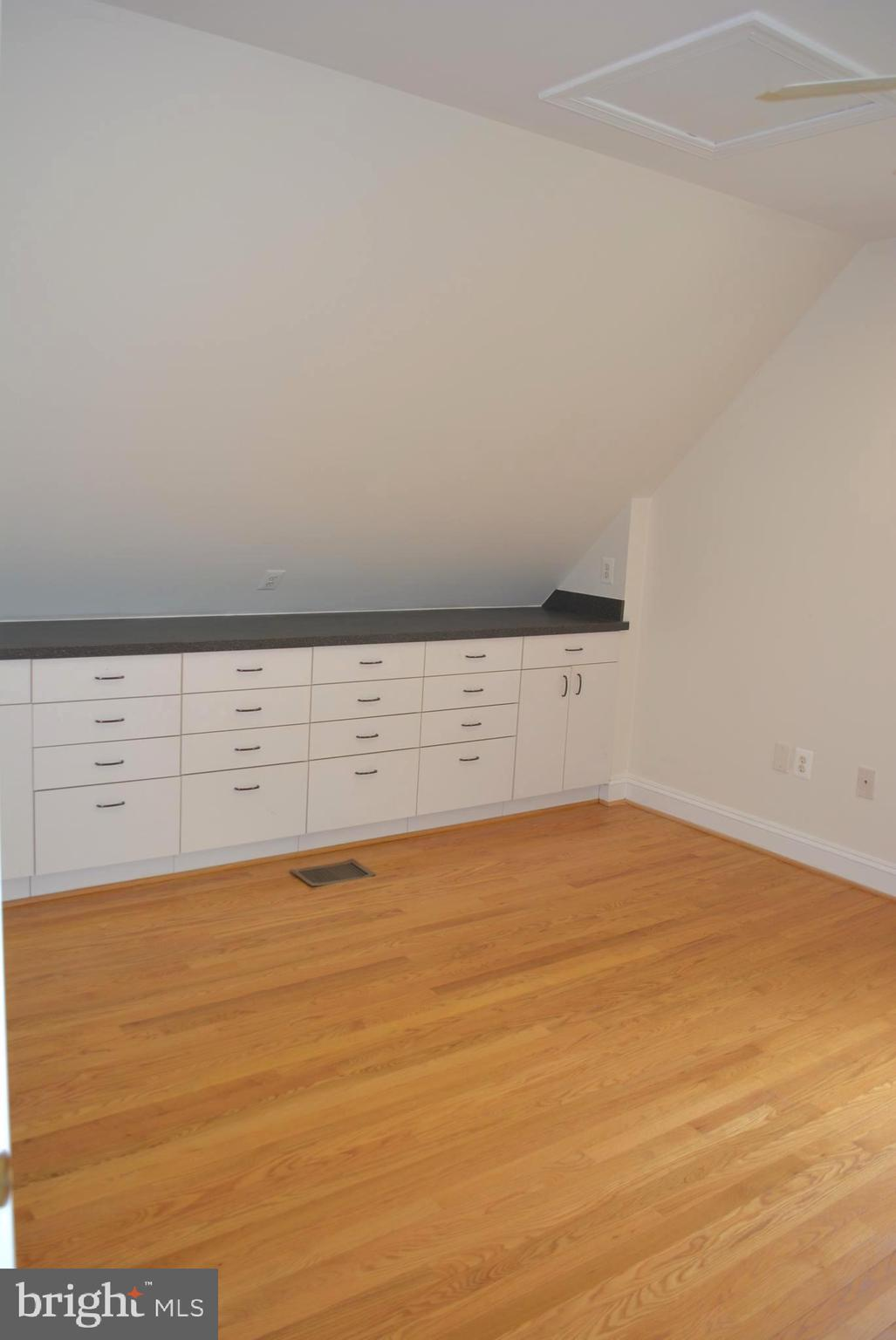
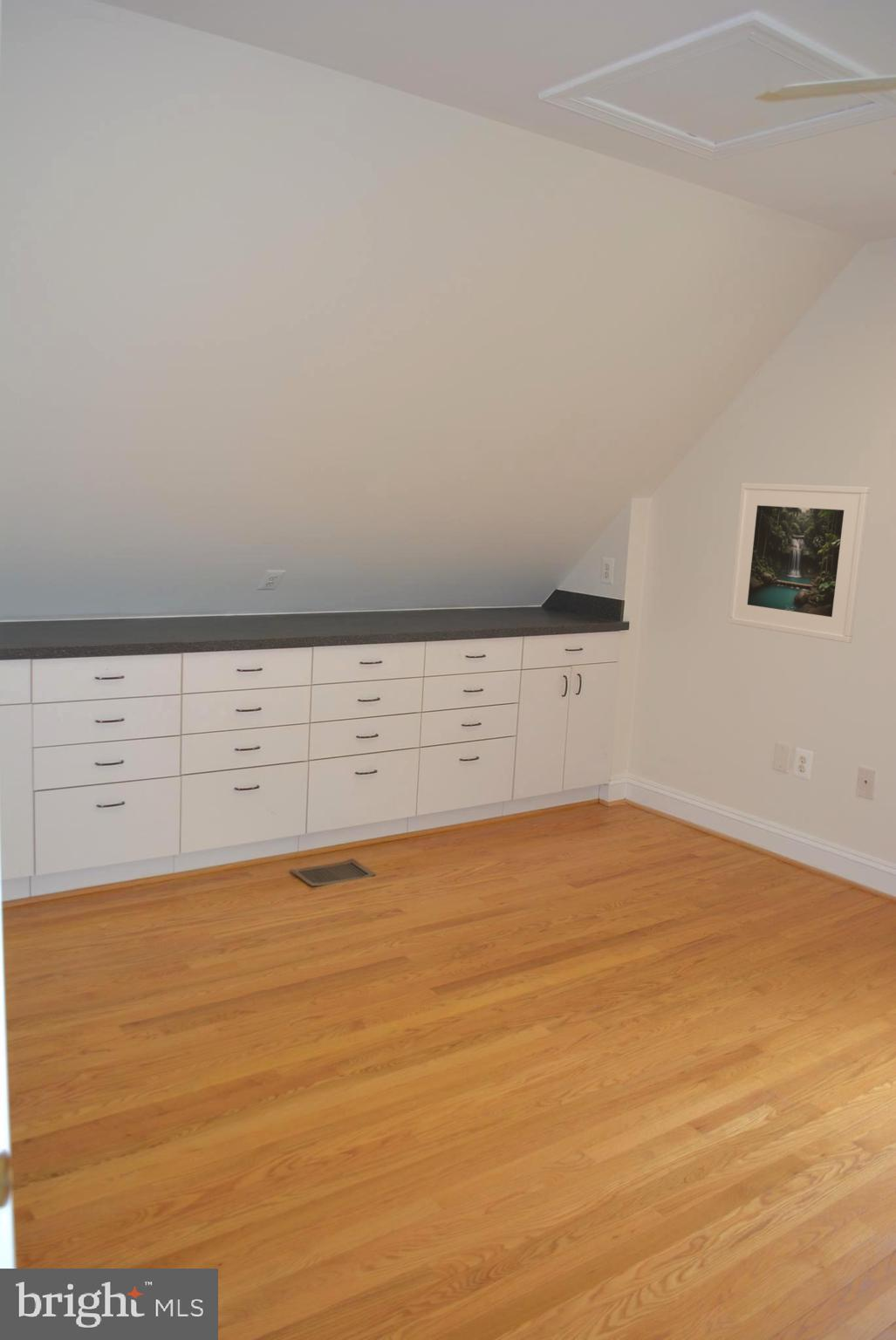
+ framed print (794, 559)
